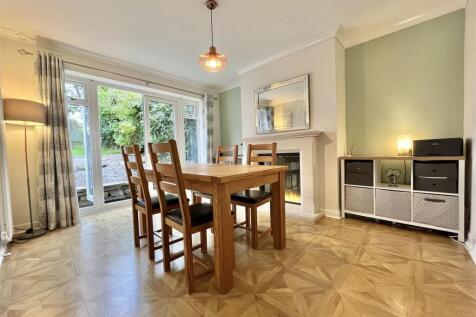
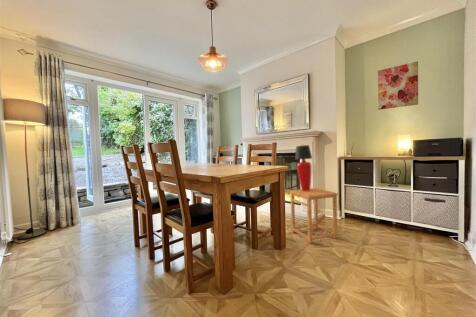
+ side table (314, 213)
+ wall art (397, 86)
+ table lamp (305, 168)
